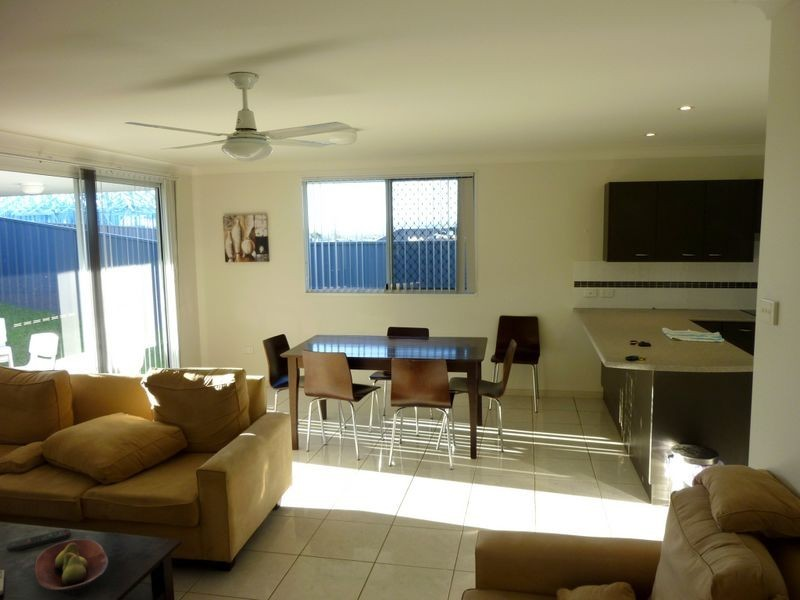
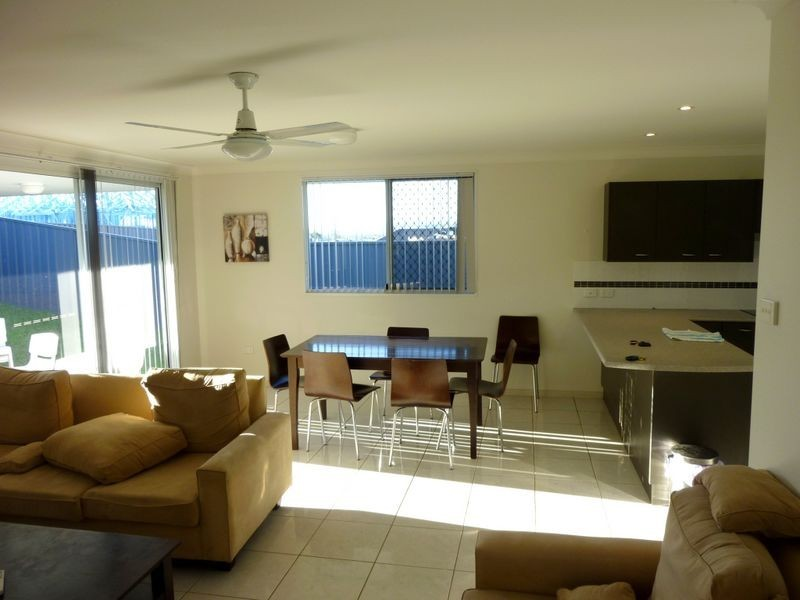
- remote control (39, 539)
- fruit bowl (71, 563)
